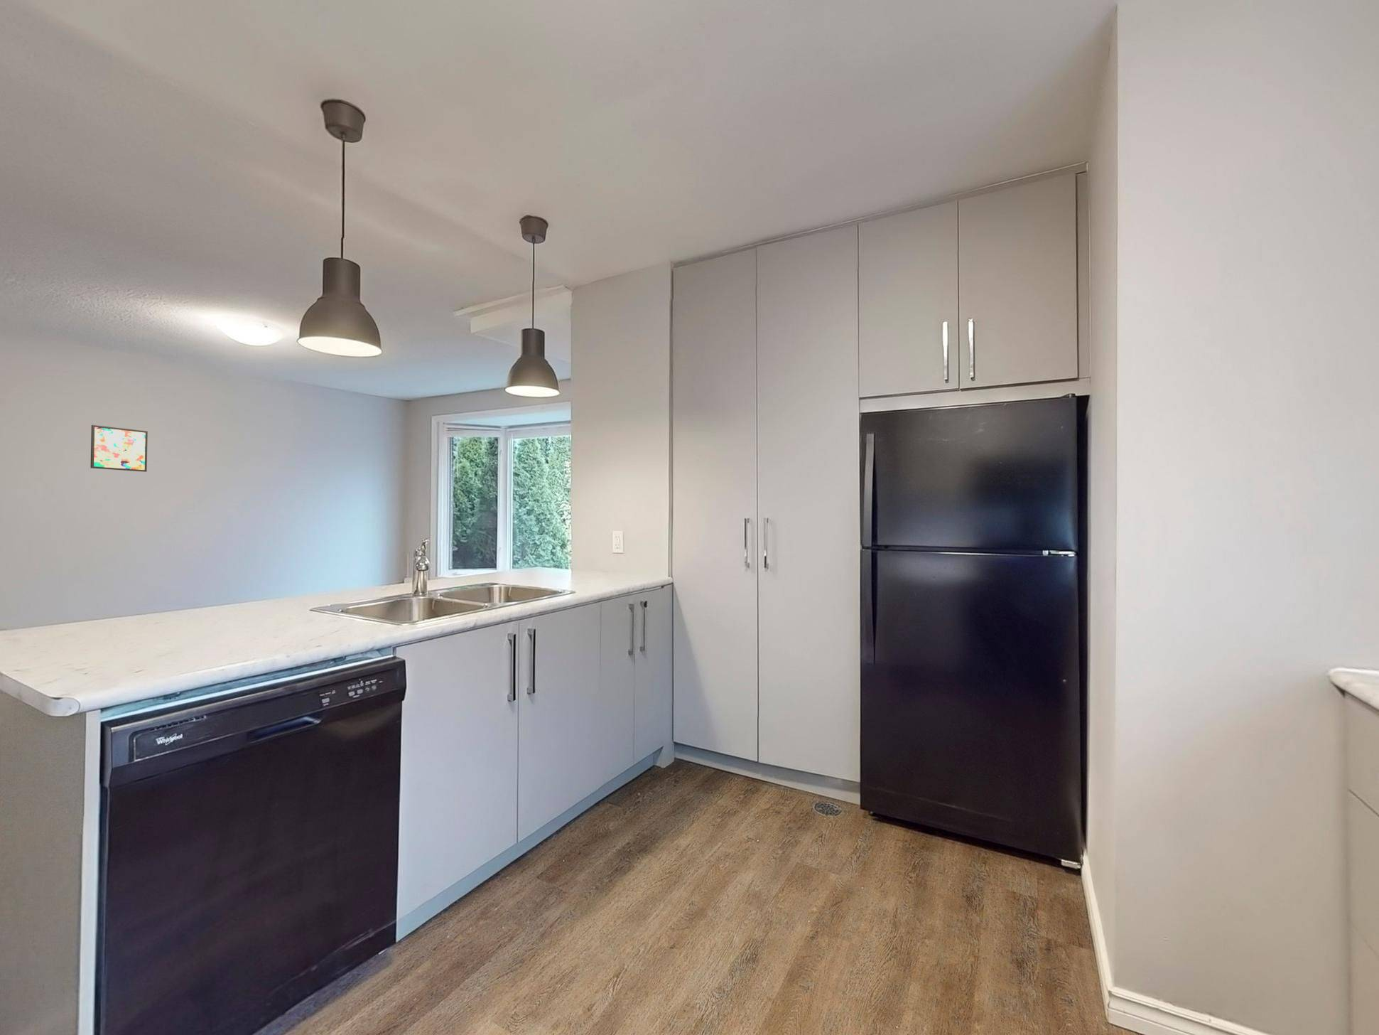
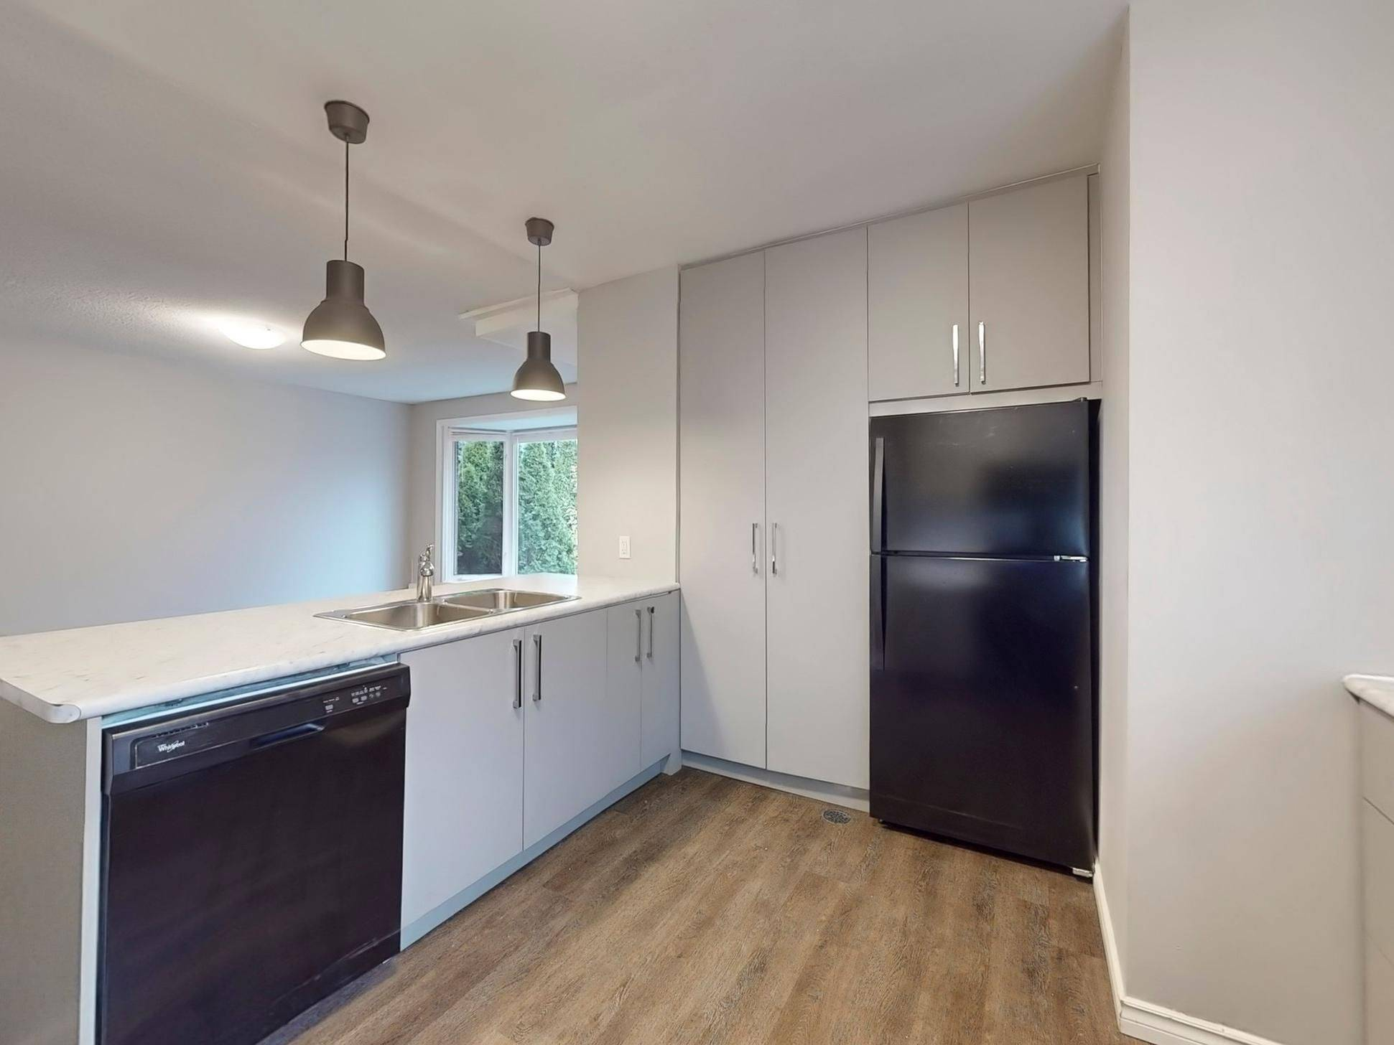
- wall art (120, 449)
